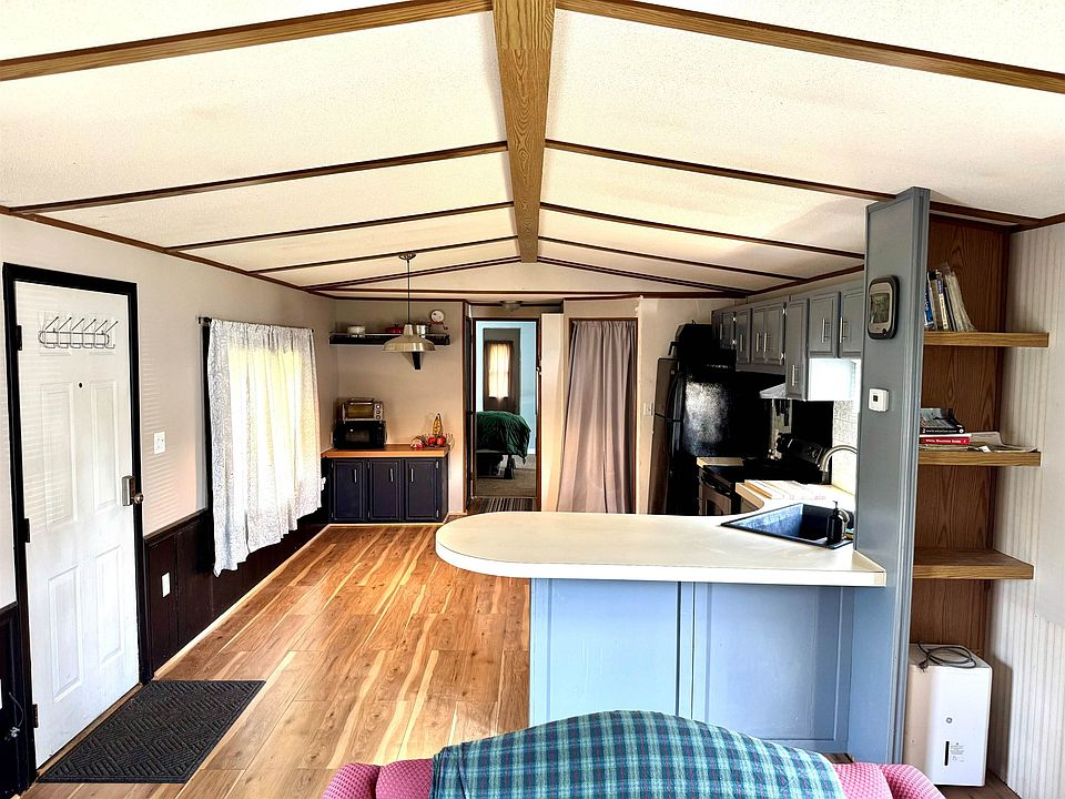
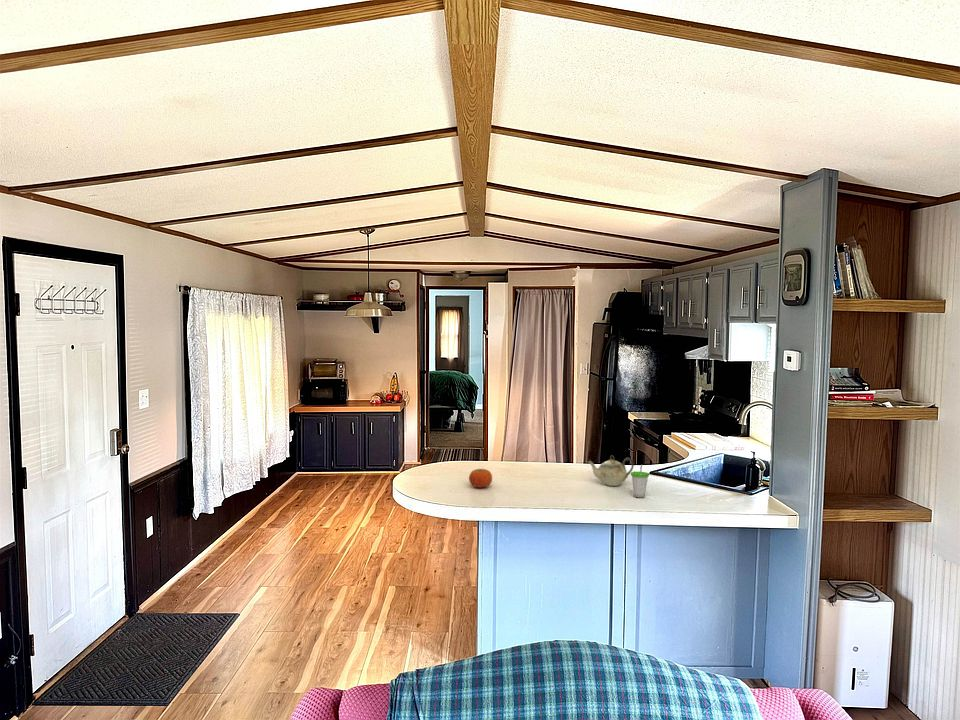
+ fruit (480, 478)
+ cup (639, 479)
+ teapot (609, 469)
